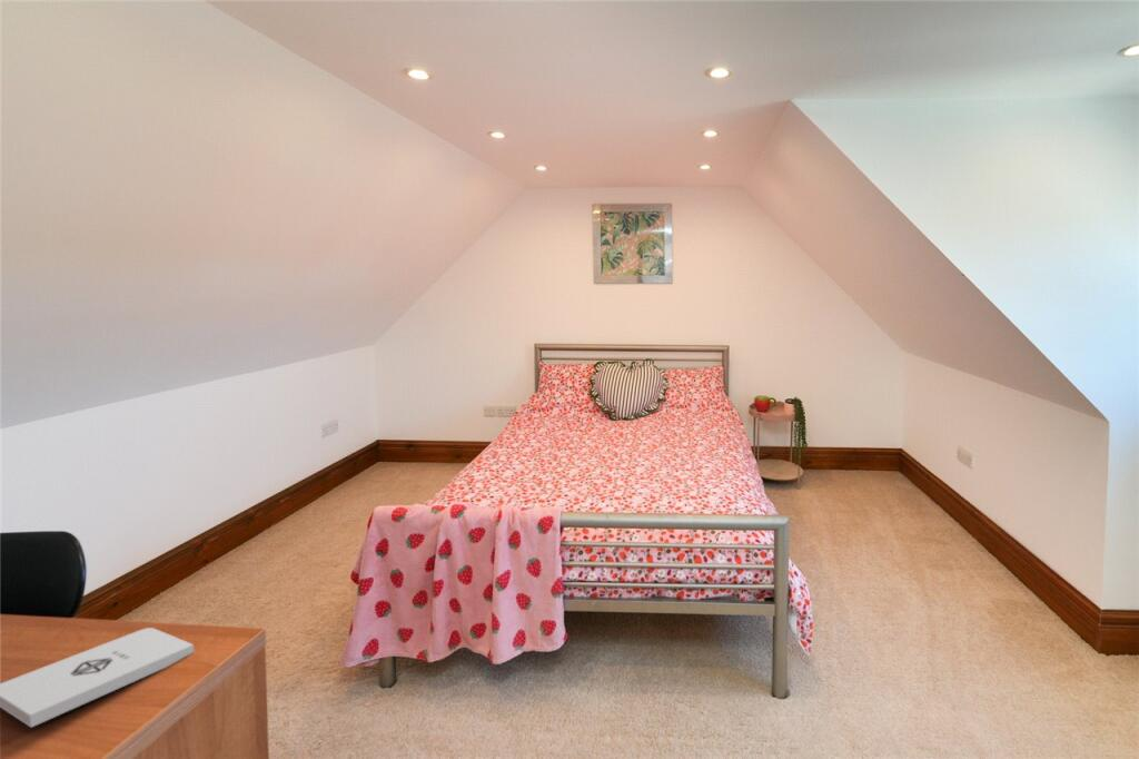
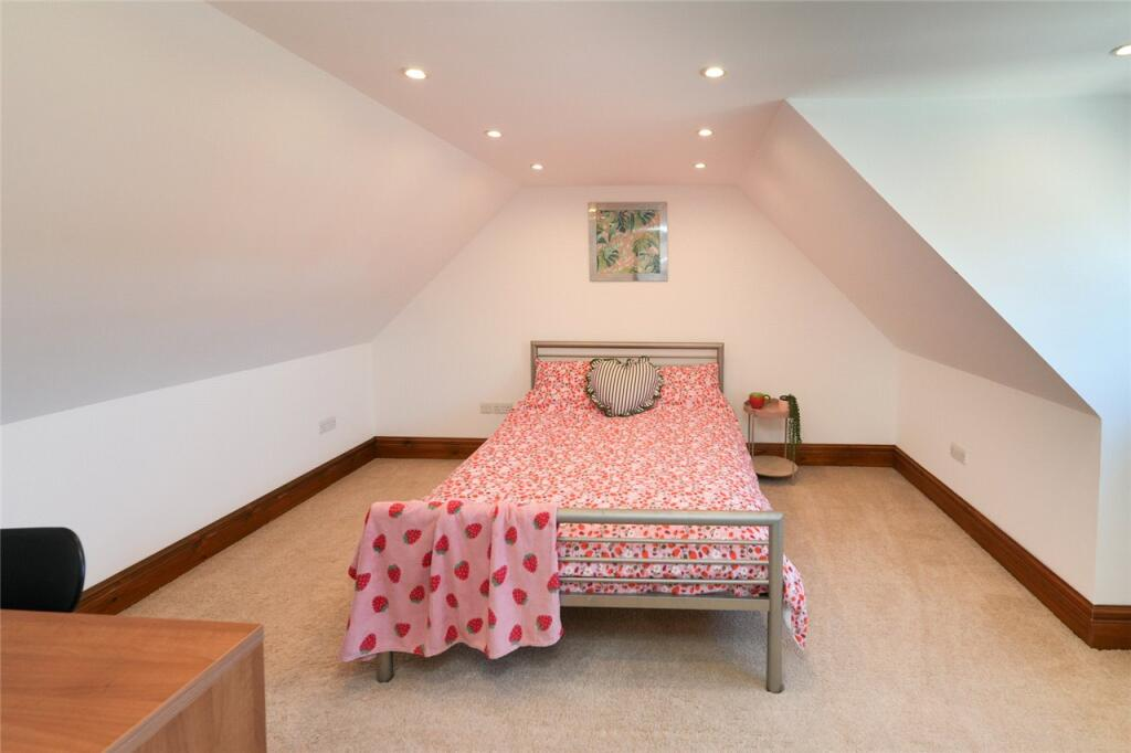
- notepad (98, 670)
